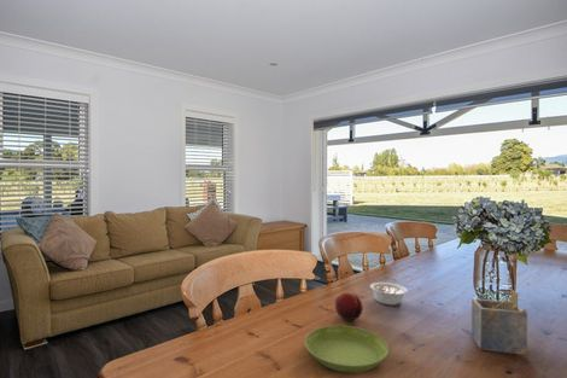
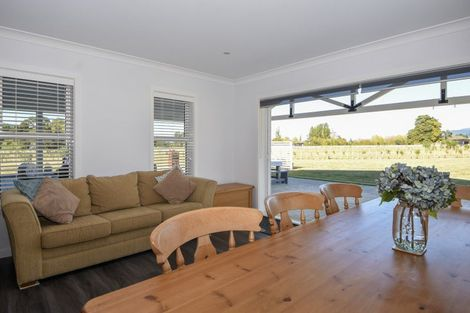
- saucer (345, 349)
- napkin holder (497, 318)
- fruit (347, 306)
- legume (388, 292)
